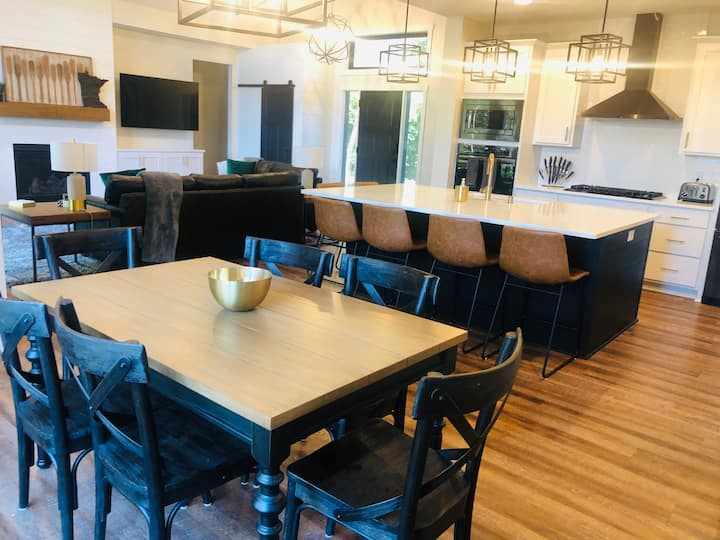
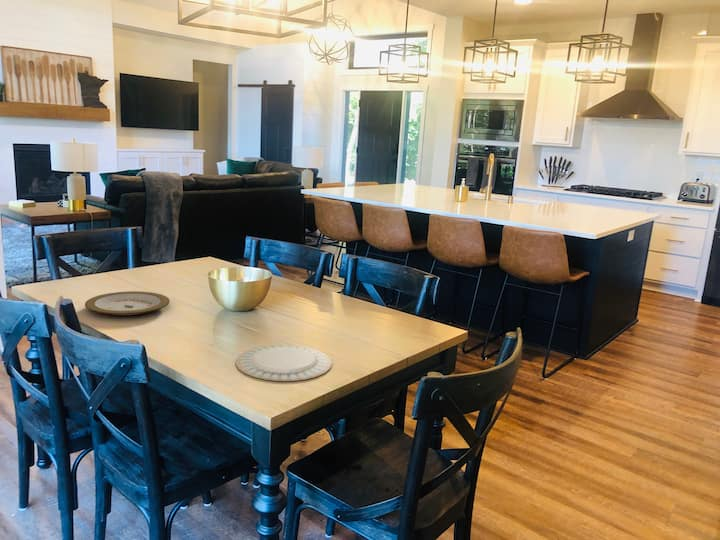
+ chinaware (284, 359)
+ plate (128, 304)
